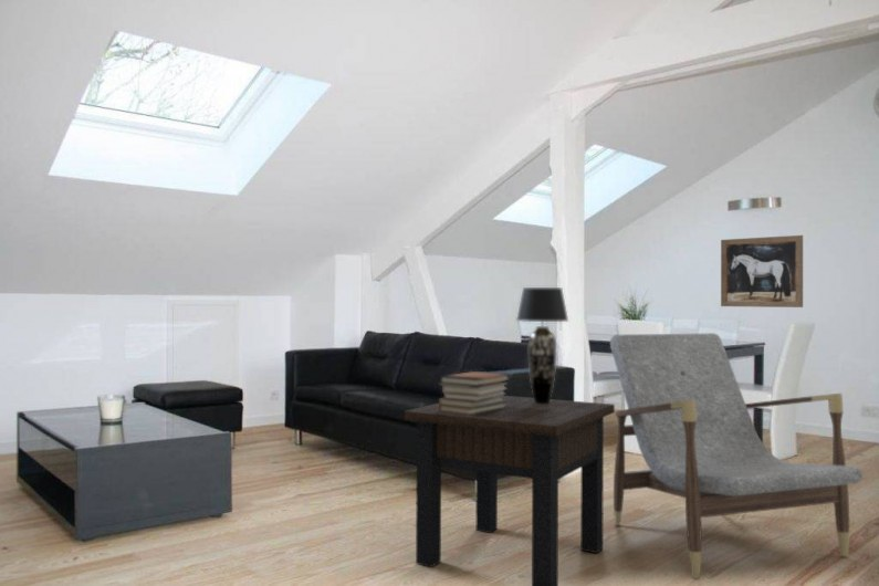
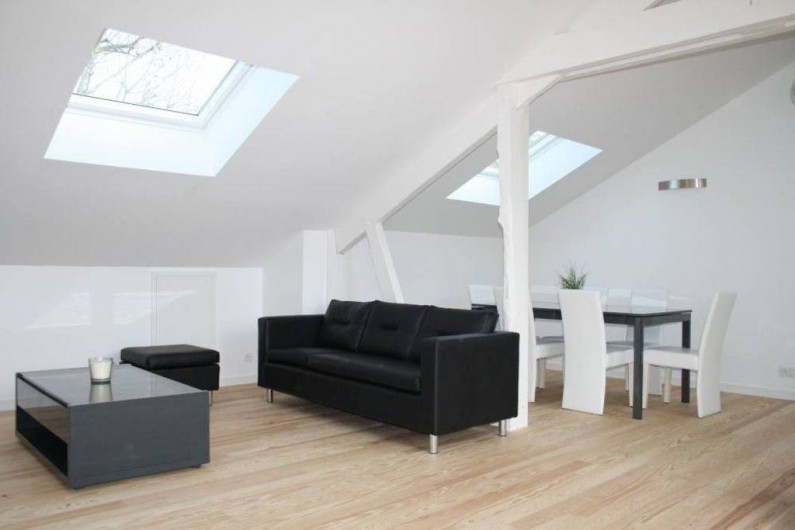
- book stack (474, 391)
- armchair (722, 440)
- wall art (760, 272)
- table lamp (542, 344)
- side table (513, 475)
